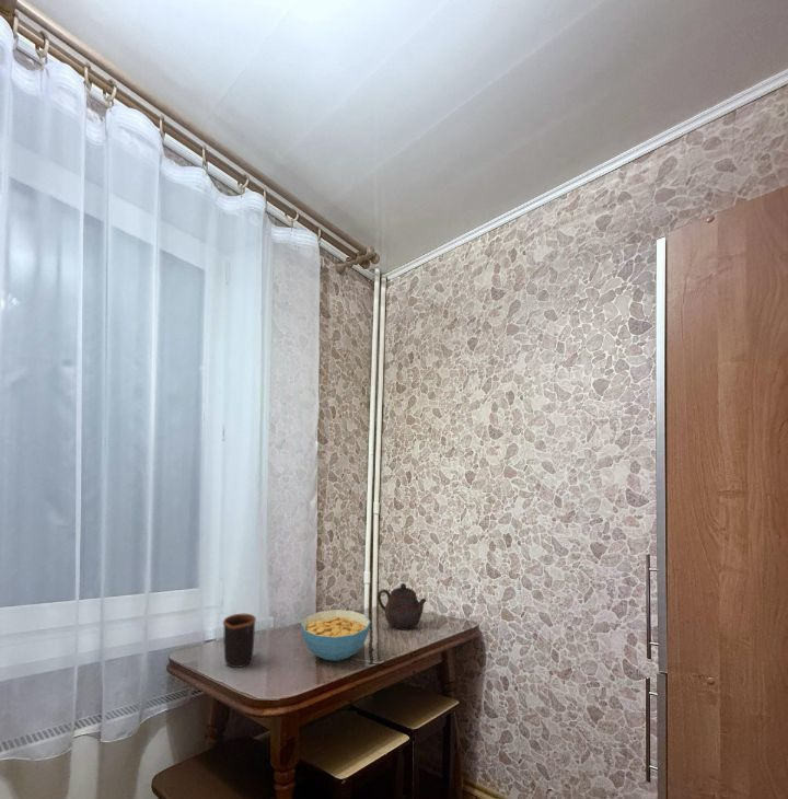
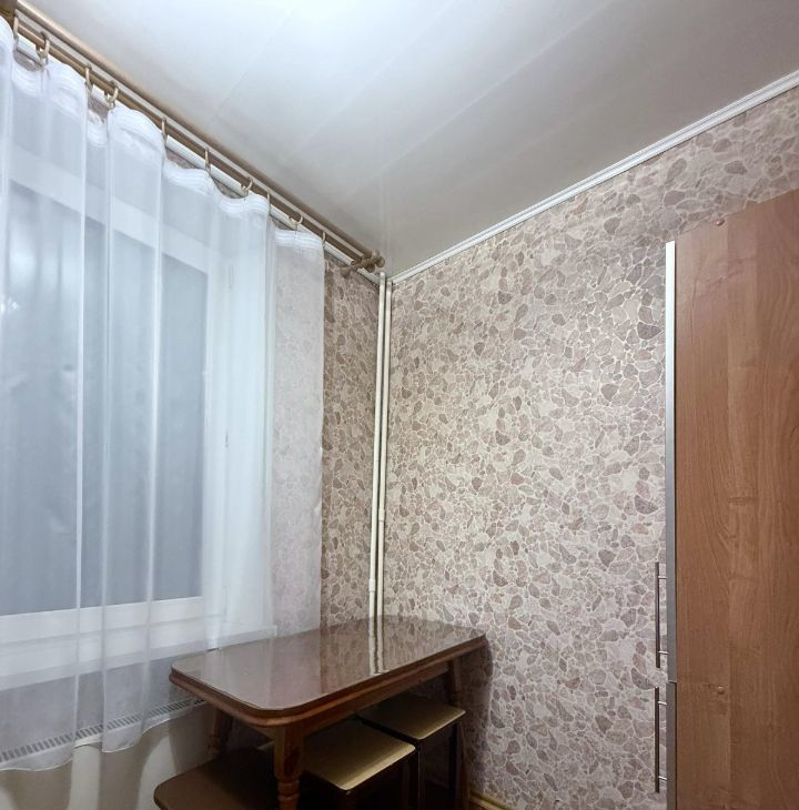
- teapot (401, 604)
- cereal bowl (335, 639)
- mug (241, 638)
